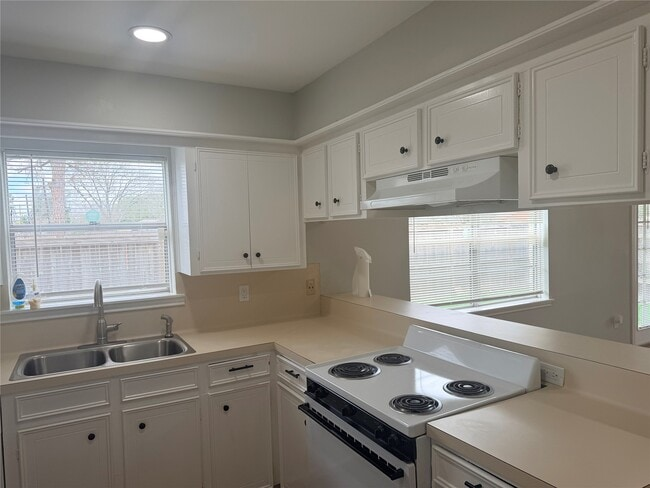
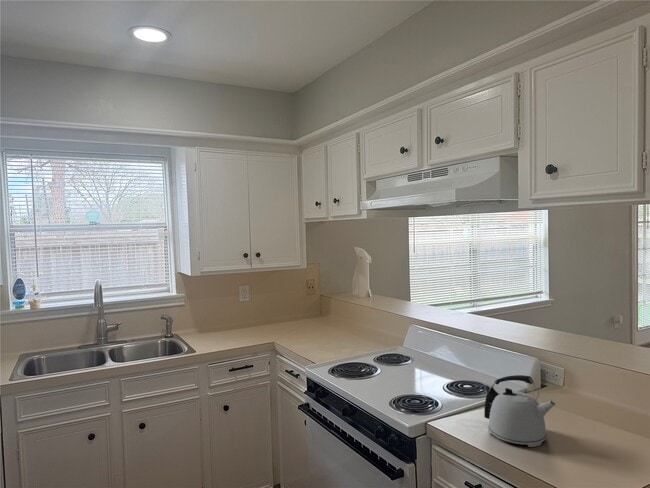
+ kettle (518, 404)
